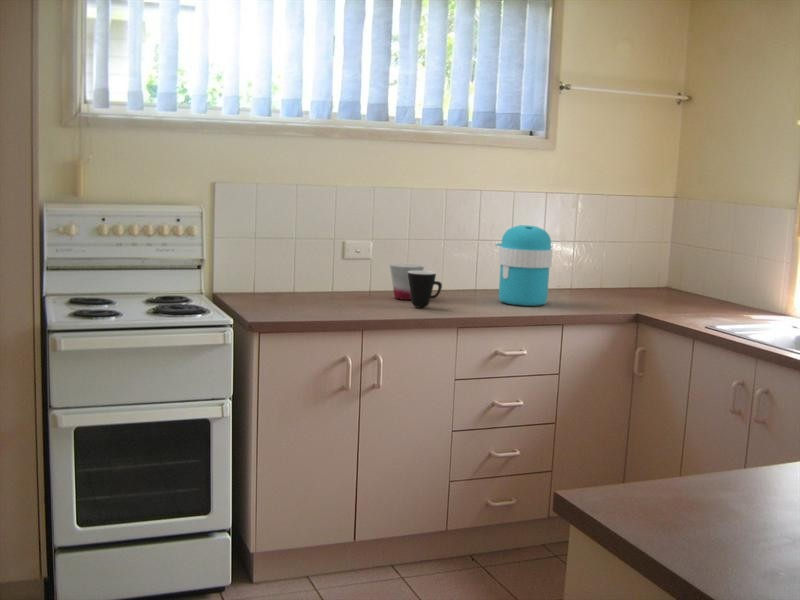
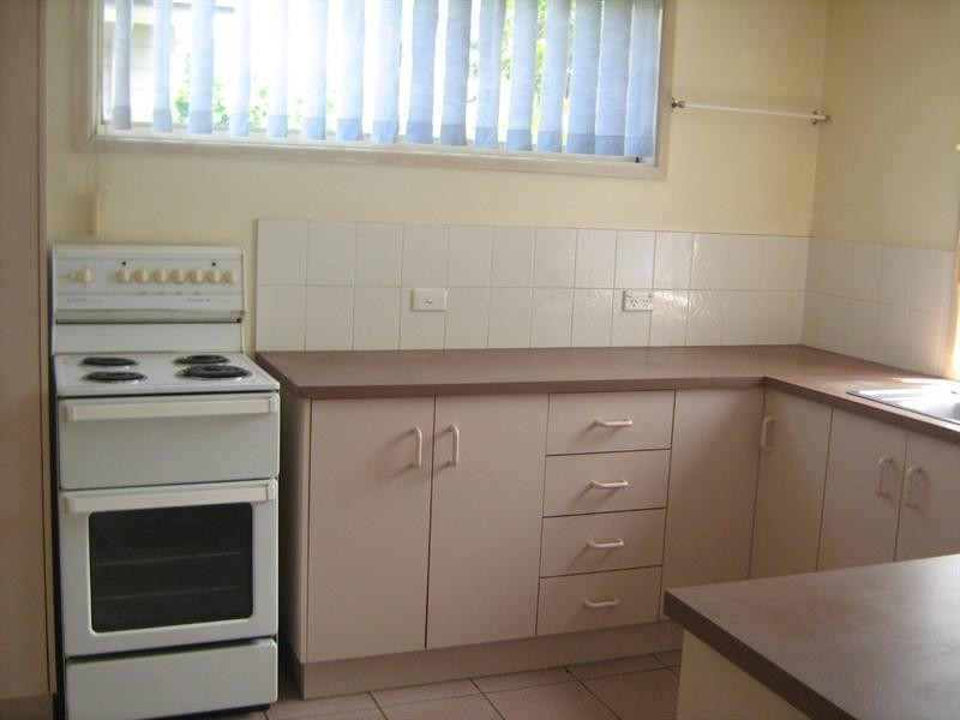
- cup (406, 281)
- mug (424, 289)
- coffee maker (524, 264)
